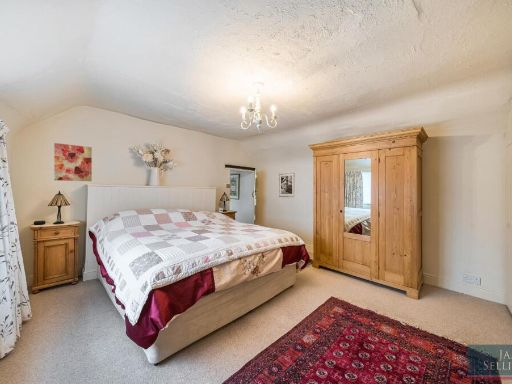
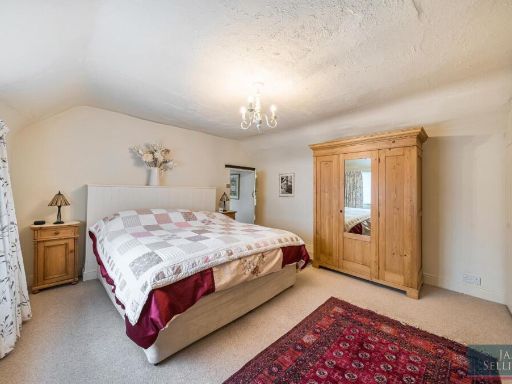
- wall art (73, 163)
